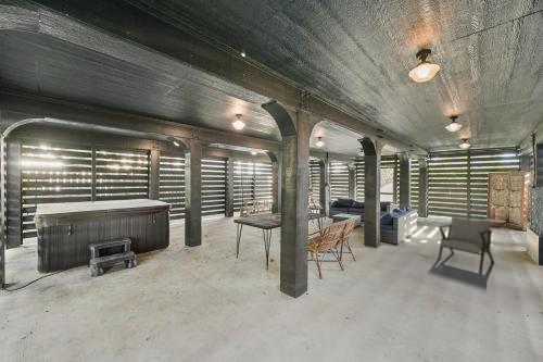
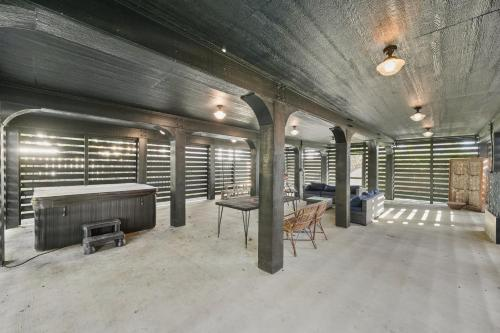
- lounge chair (465, 239)
